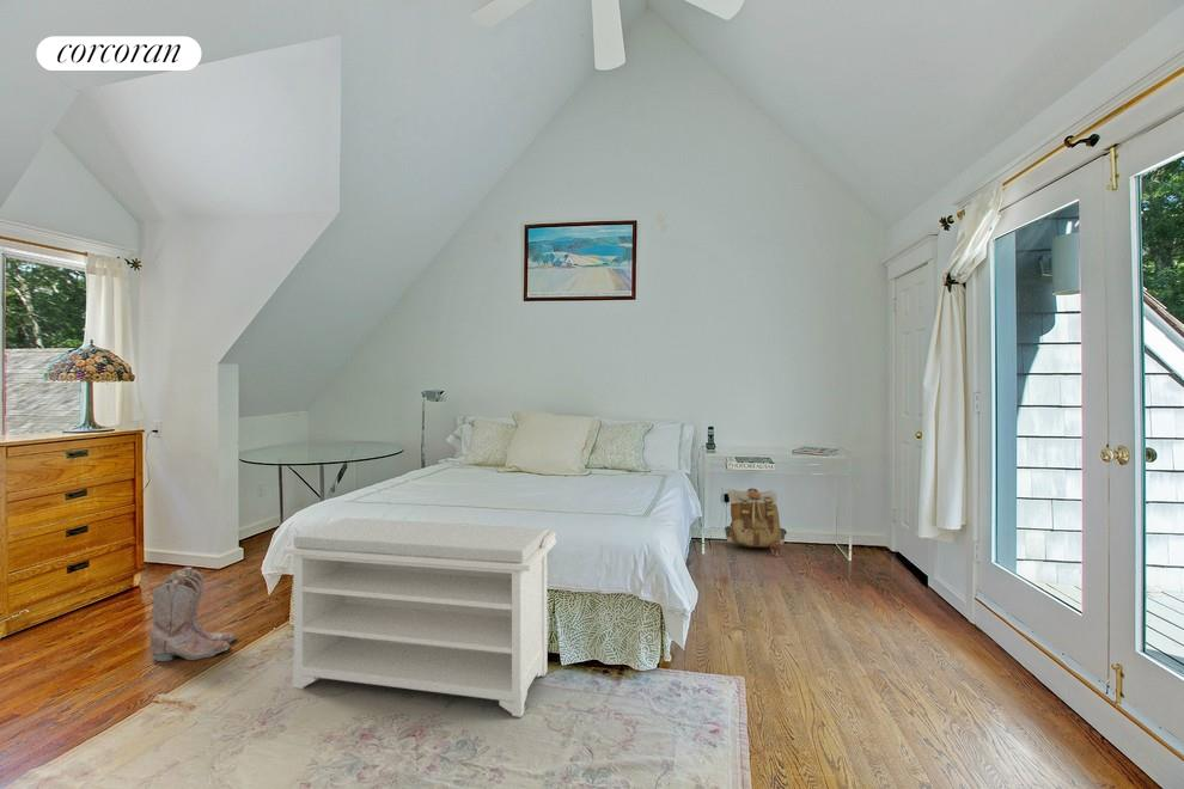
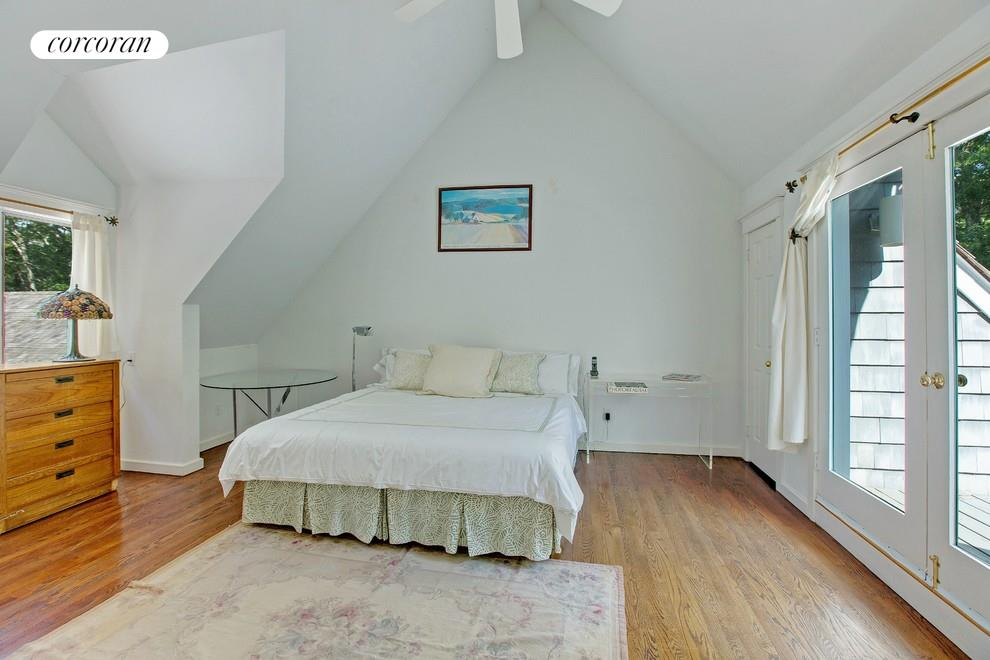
- boots (195, 610)
- bench (423, 605)
- backpack (755, 519)
